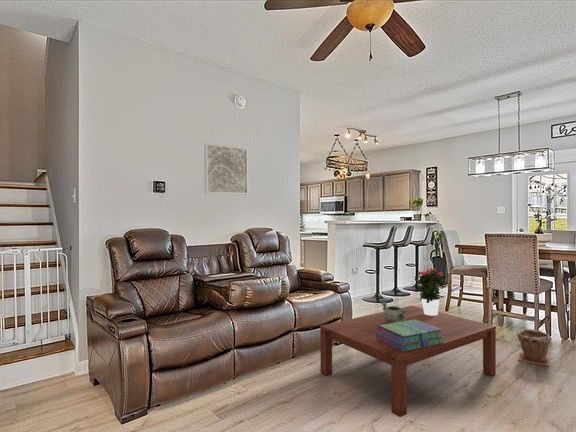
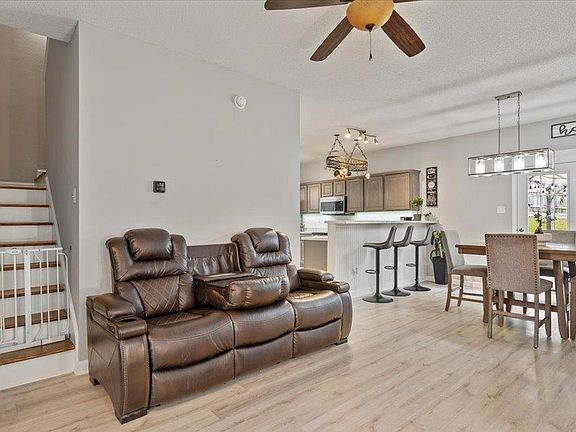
- decorative bowl (394, 313)
- stack of books (409, 333)
- potted flower (430, 290)
- wall art (227, 170)
- coffee table (407, 351)
- plant pot (533, 345)
